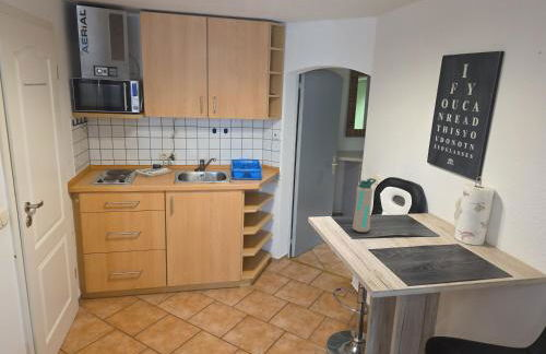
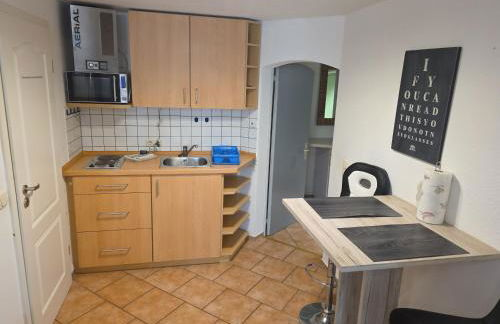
- water bottle (364, 204)
